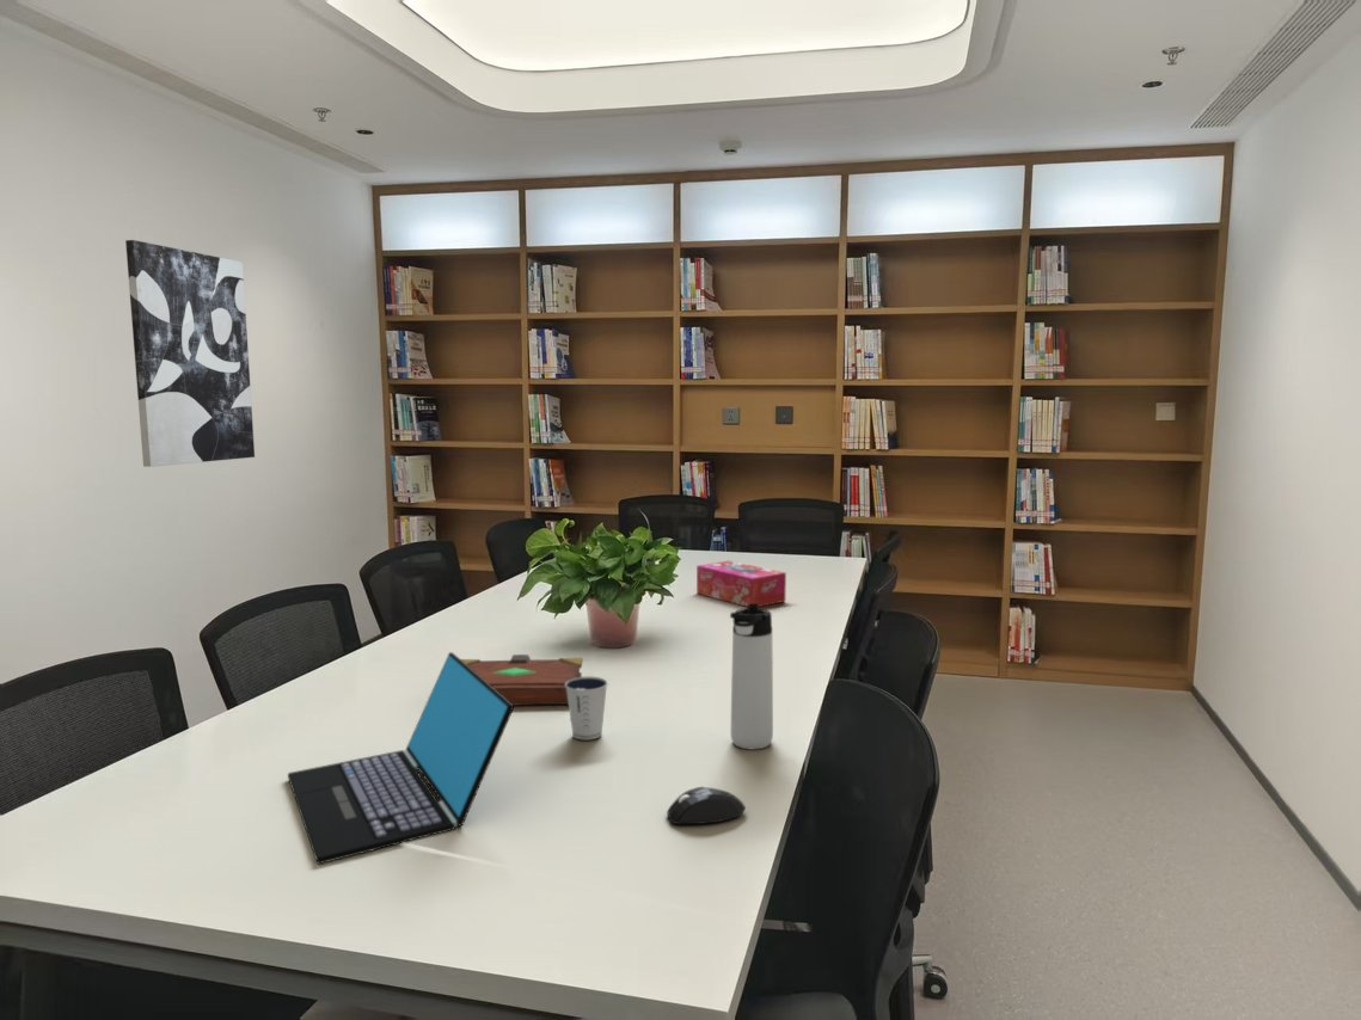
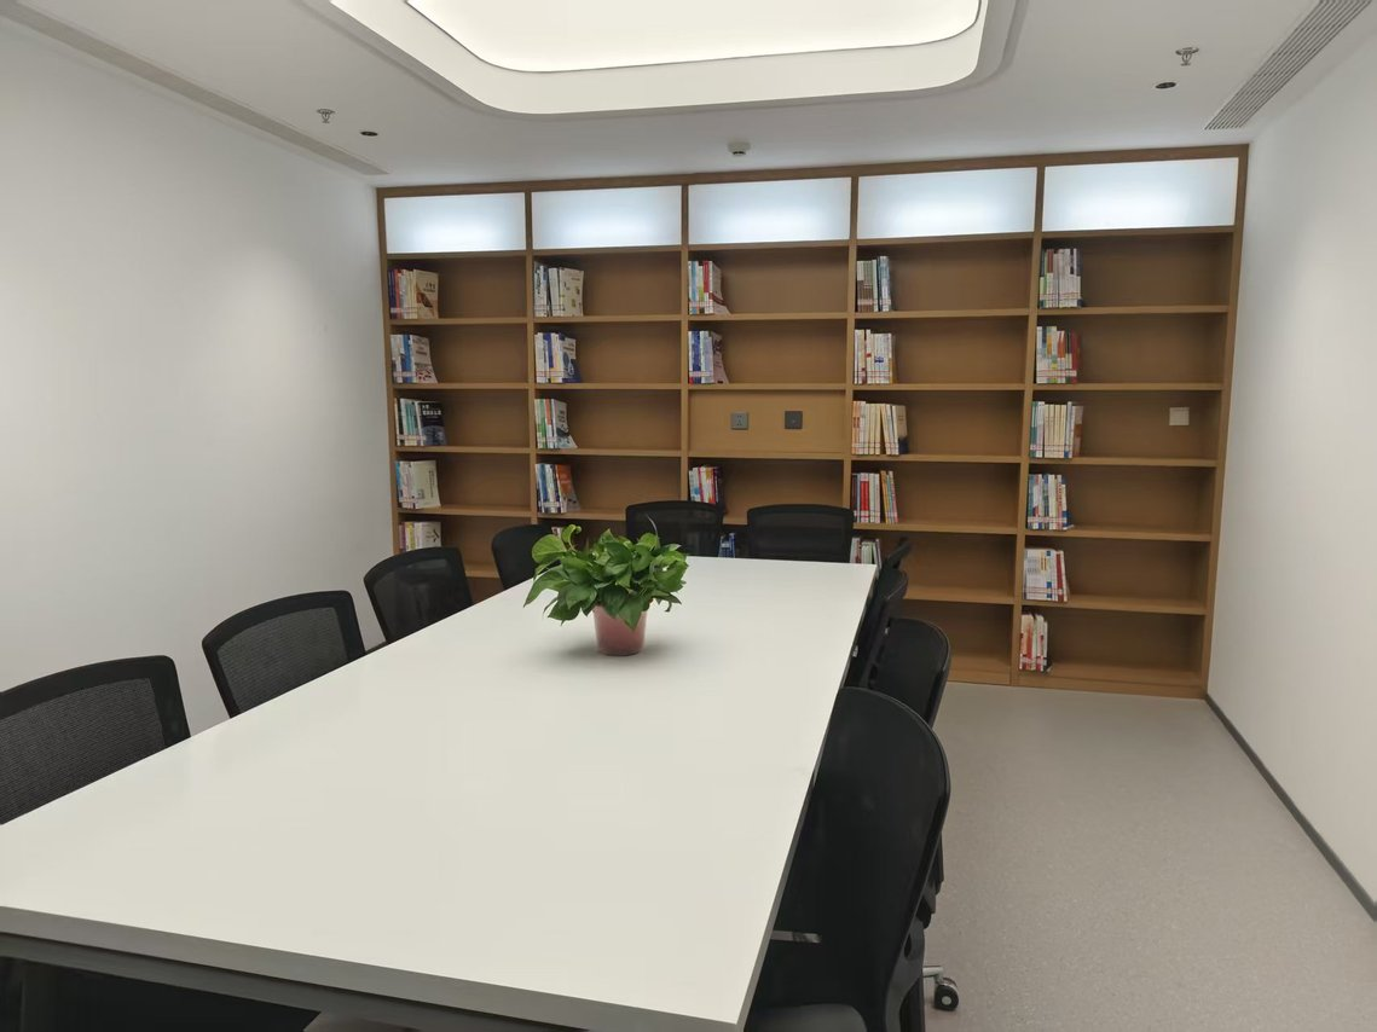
- laptop (394, 751)
- dixie cup (587, 708)
- book (514, 680)
- tissue box (740, 583)
- mouse (706, 803)
- wall art (195, 357)
- thermos bottle (748, 677)
